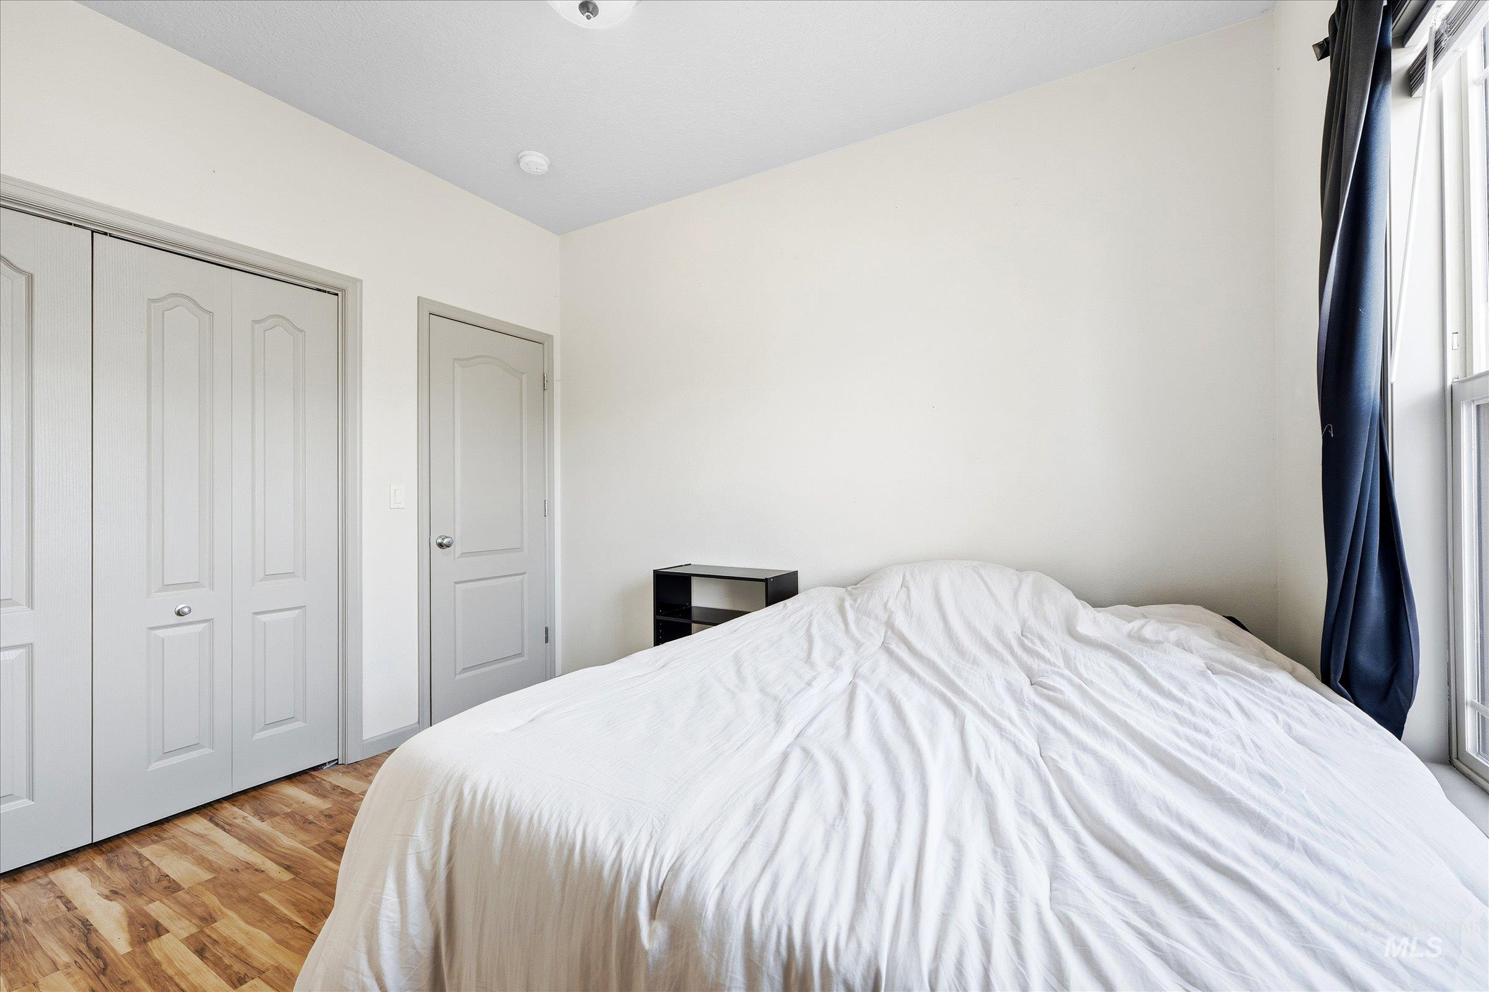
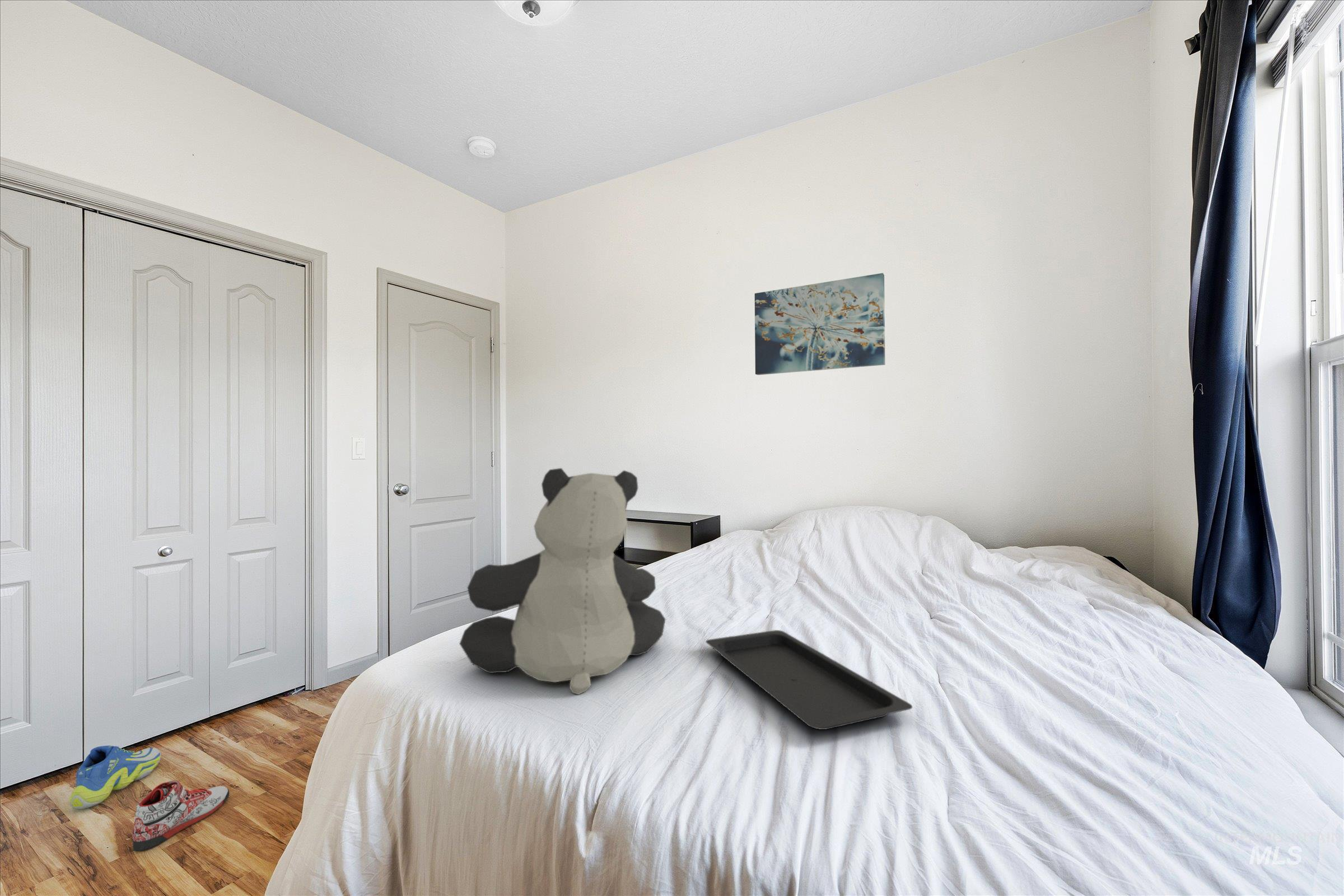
+ wall art (816, 327)
+ sneaker (185, 799)
+ sneaker (121, 761)
+ serving tray (794, 674)
+ teddy bear (572, 567)
